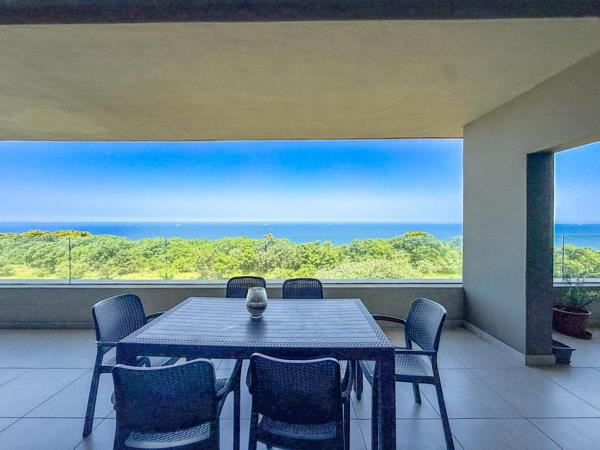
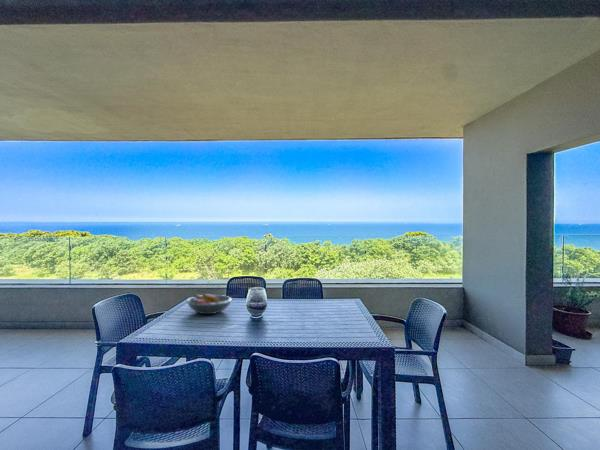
+ fruit bowl (209, 304)
